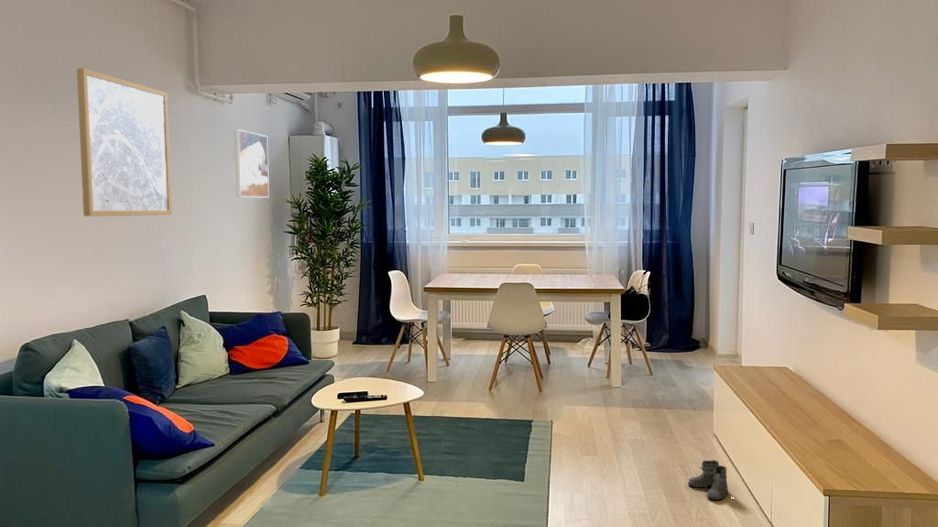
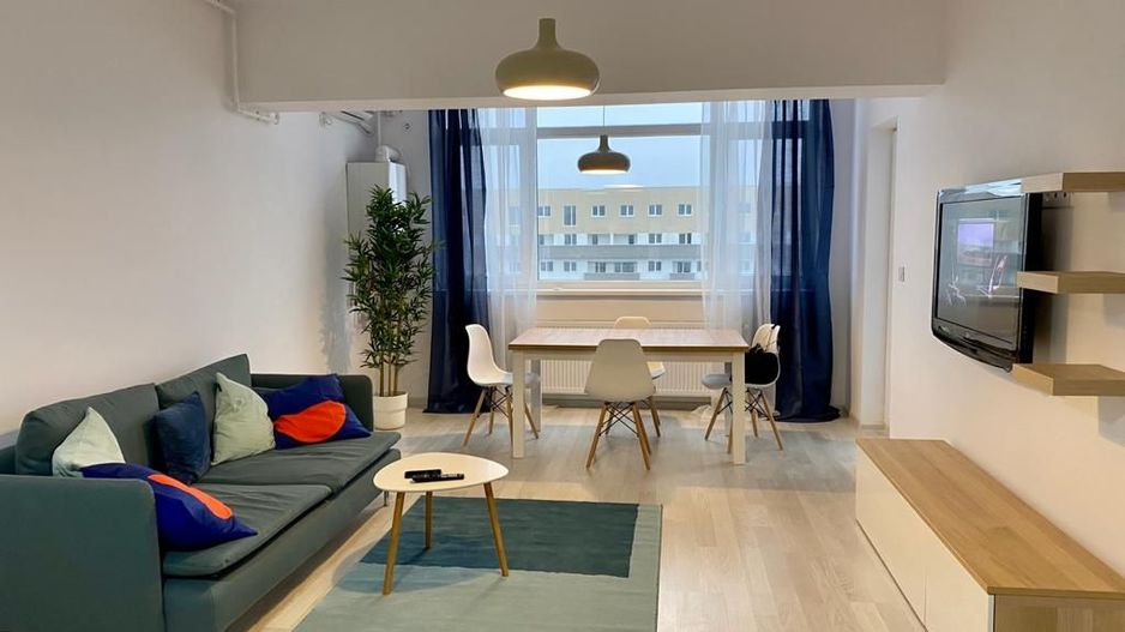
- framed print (252, 165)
- boots (709, 477)
- wall art (129, 149)
